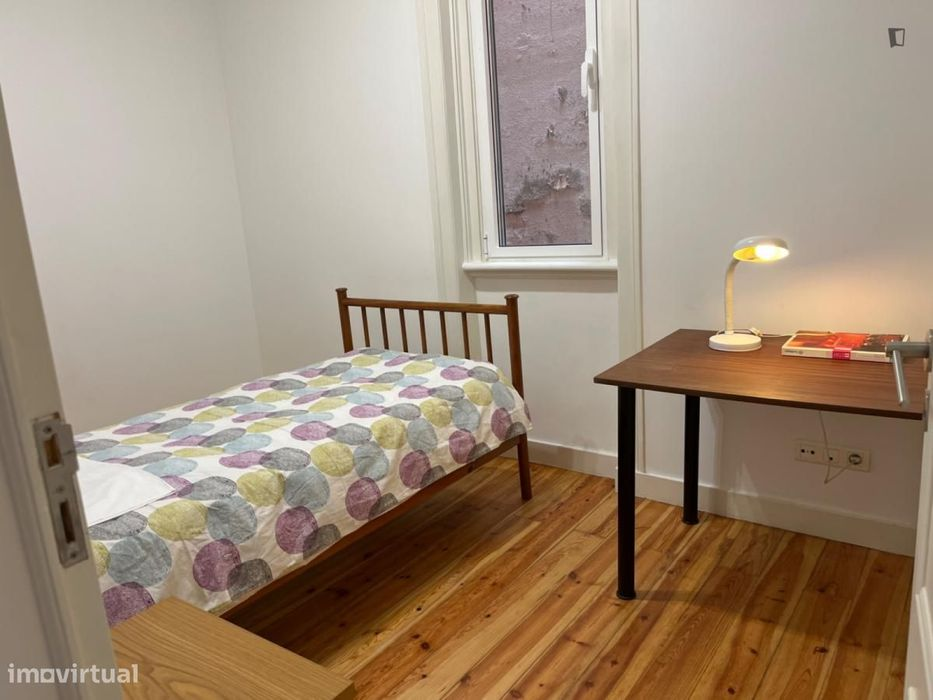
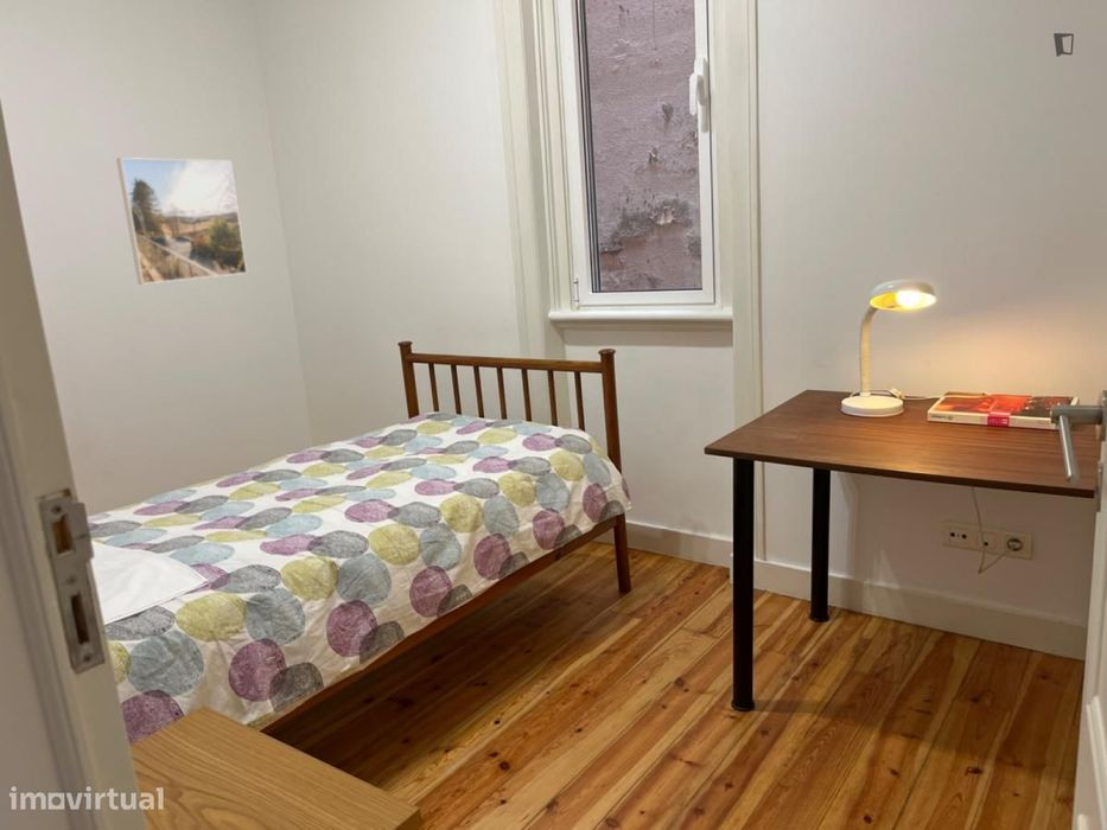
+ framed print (186, 219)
